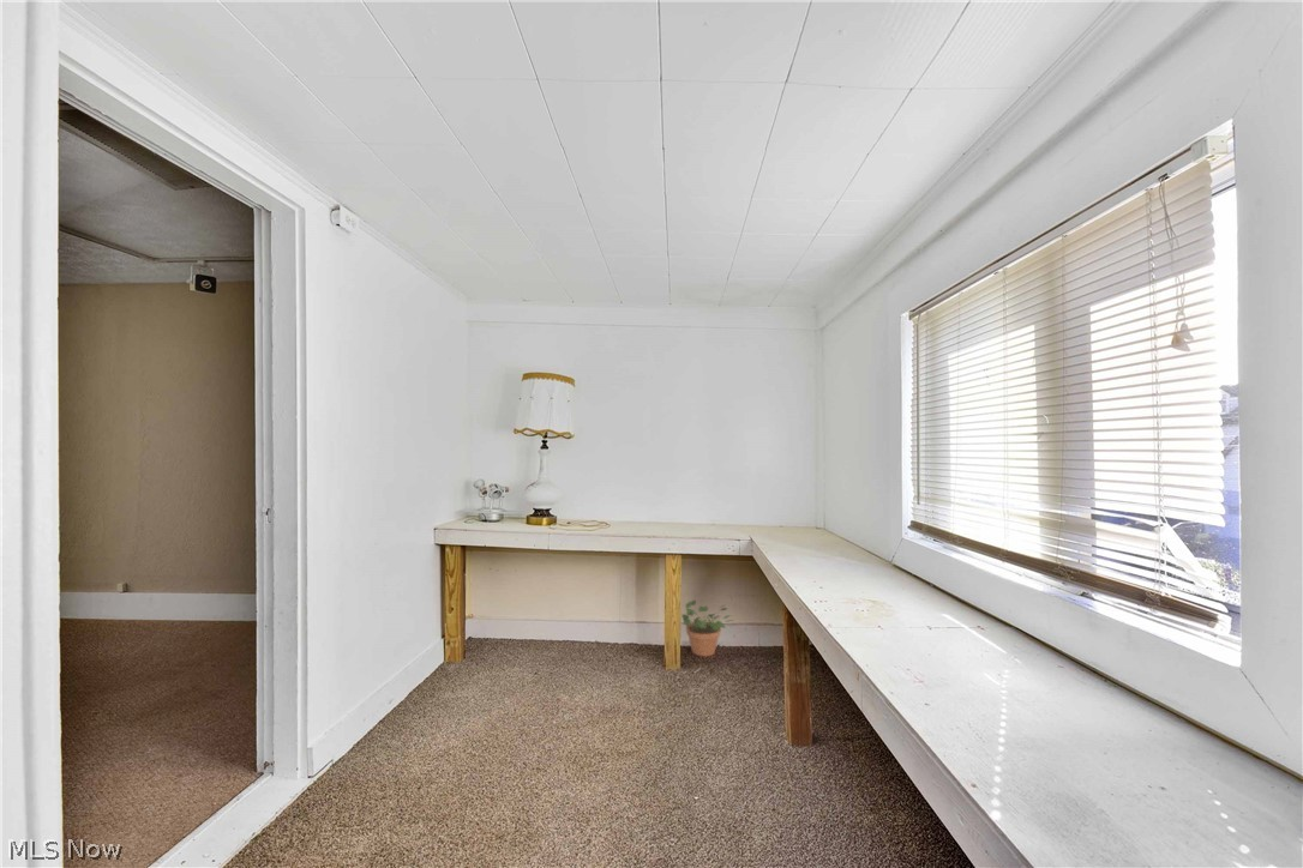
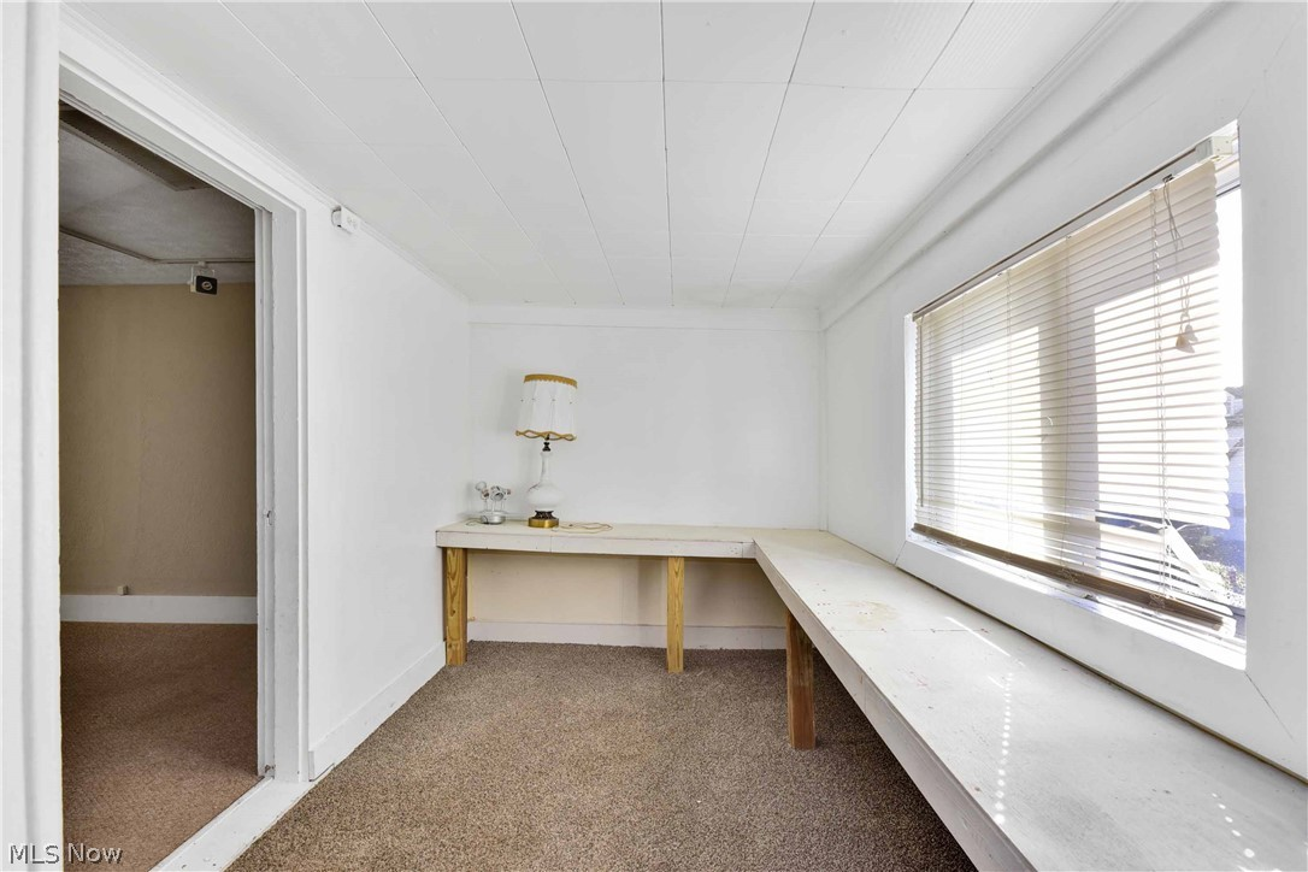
- potted plant (707, 627)
